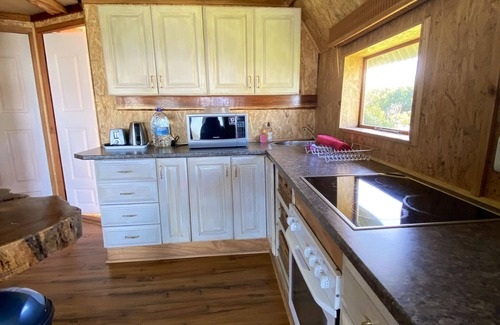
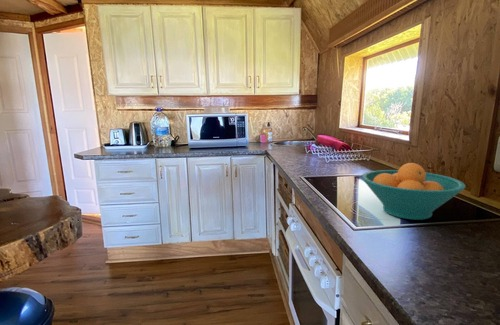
+ fruit bowl (408, 188)
